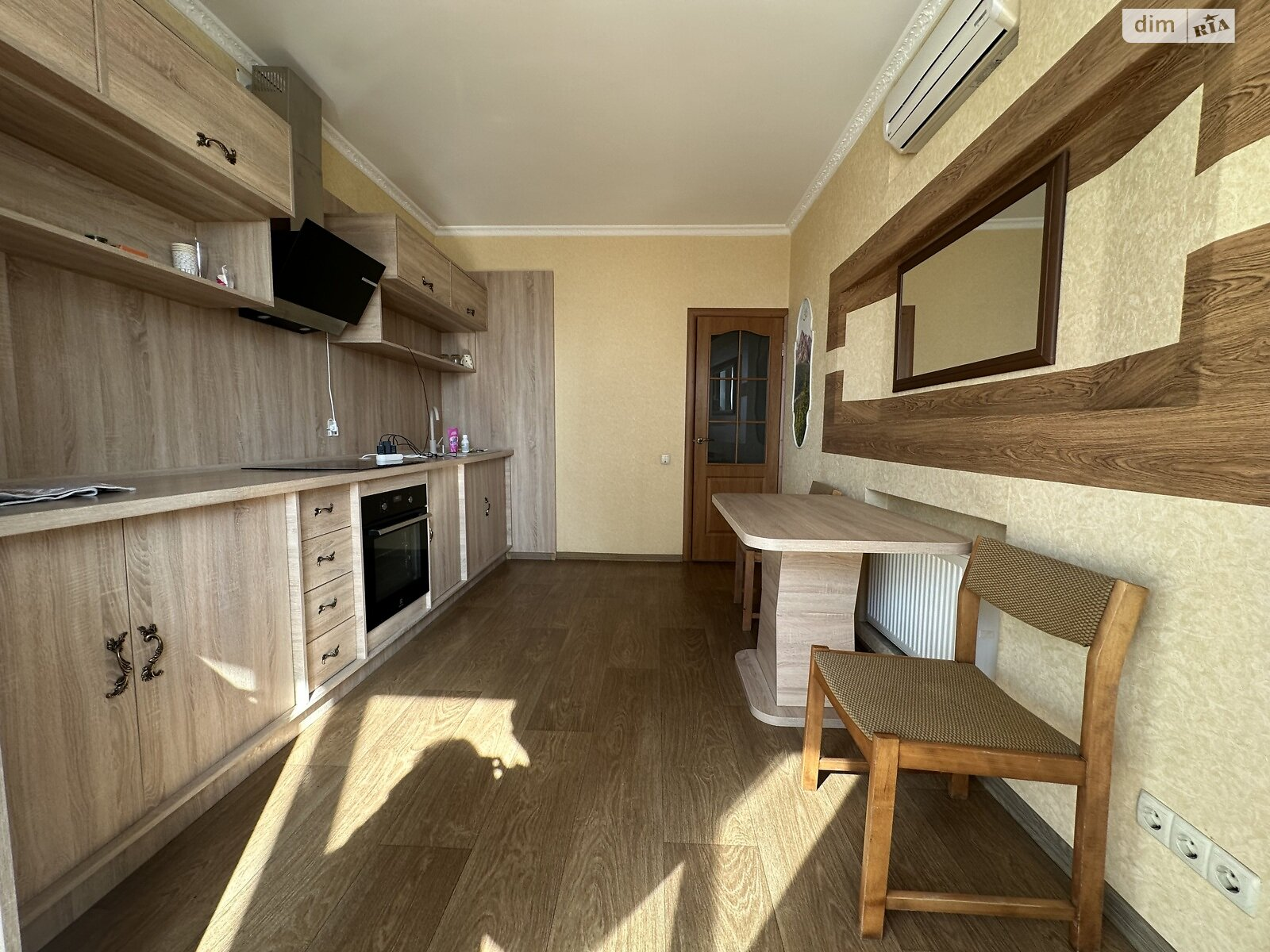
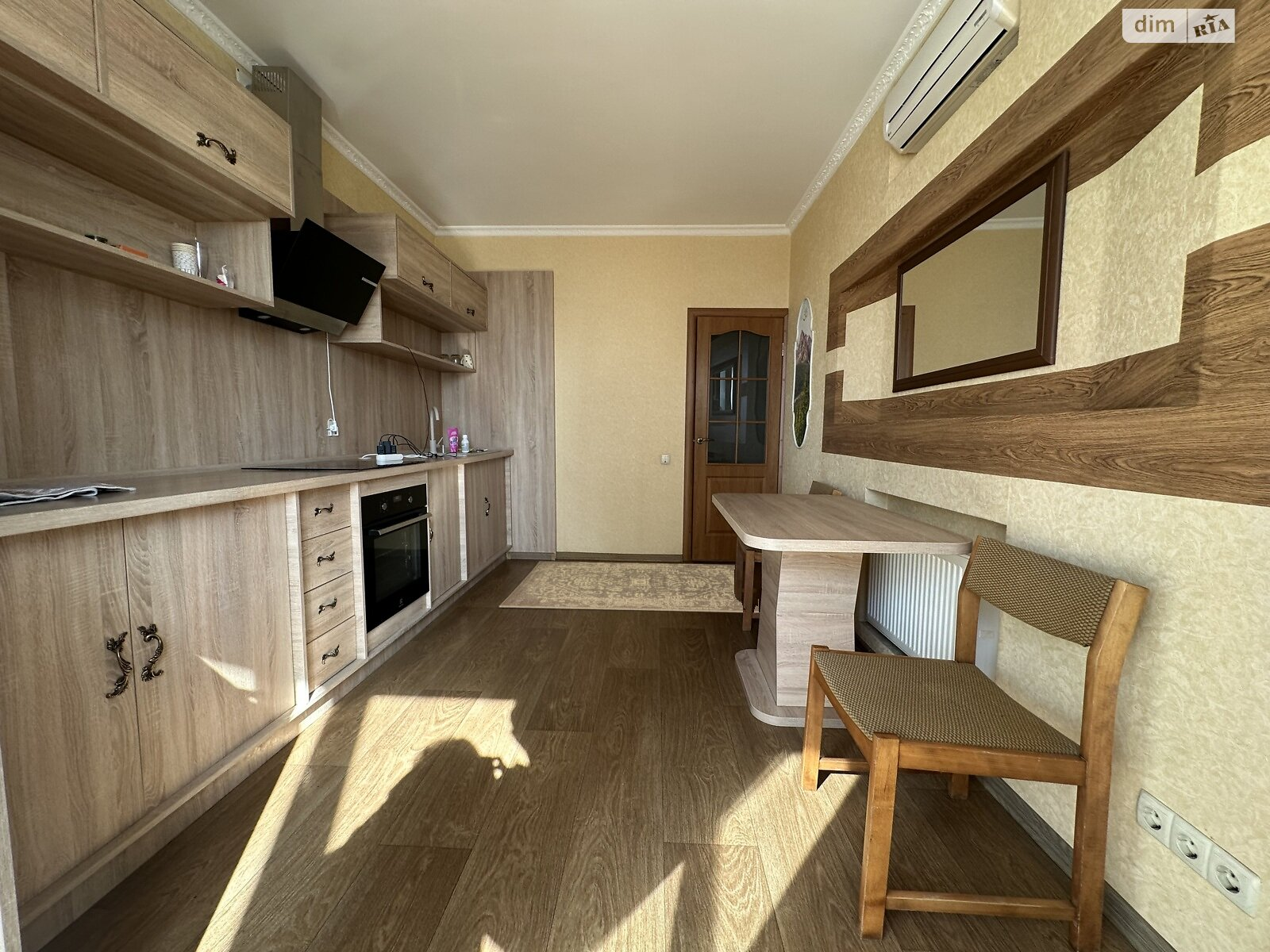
+ rug (639, 582)
